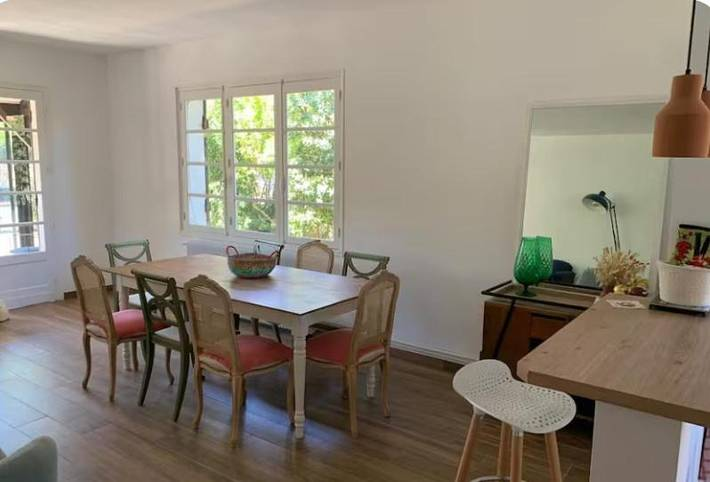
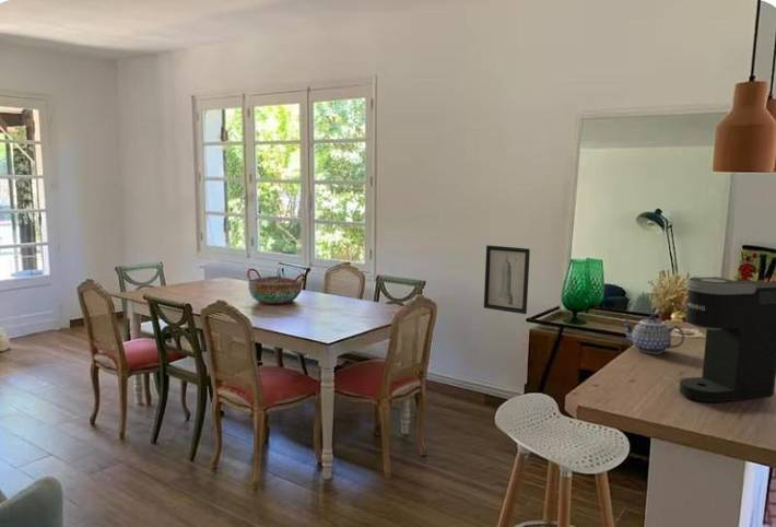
+ teapot (650, 332)
+ wall art (506, 279)
+ coffee maker (730, 337)
